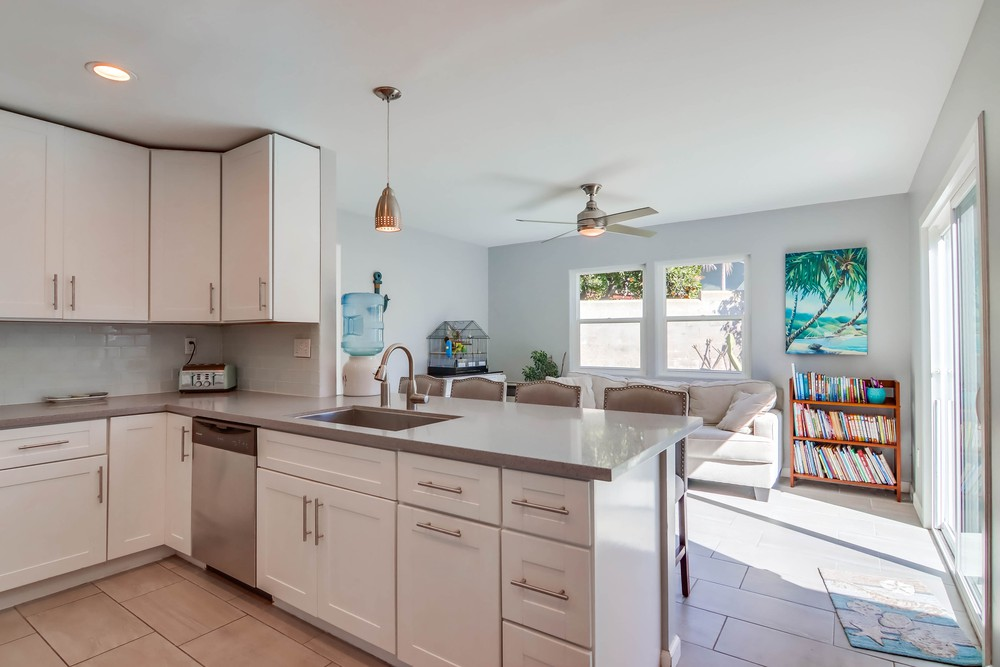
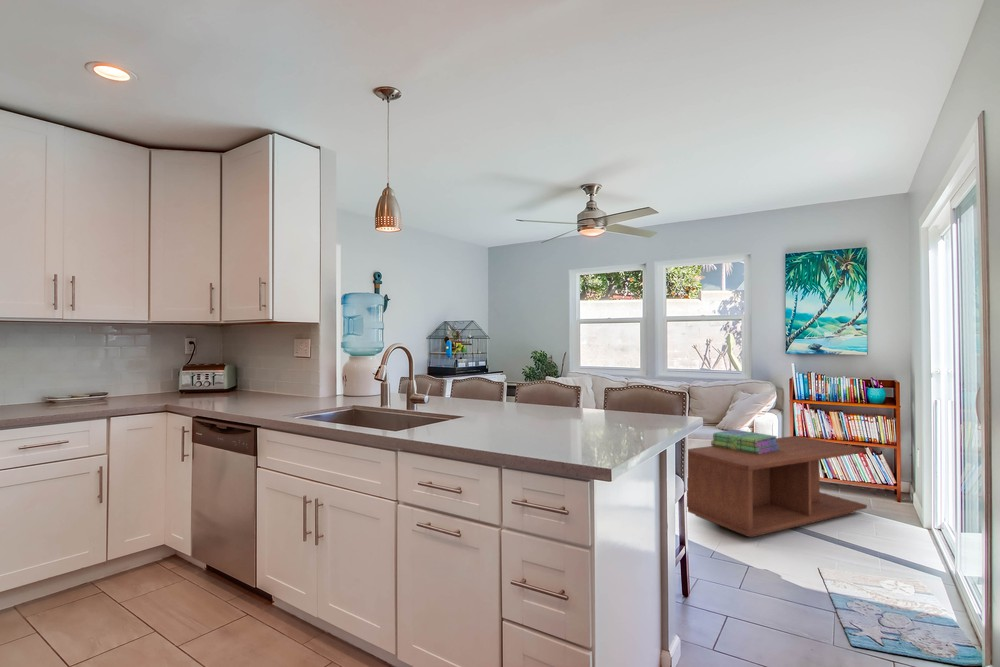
+ stack of books (744, 440)
+ coffee table (775, 482)
